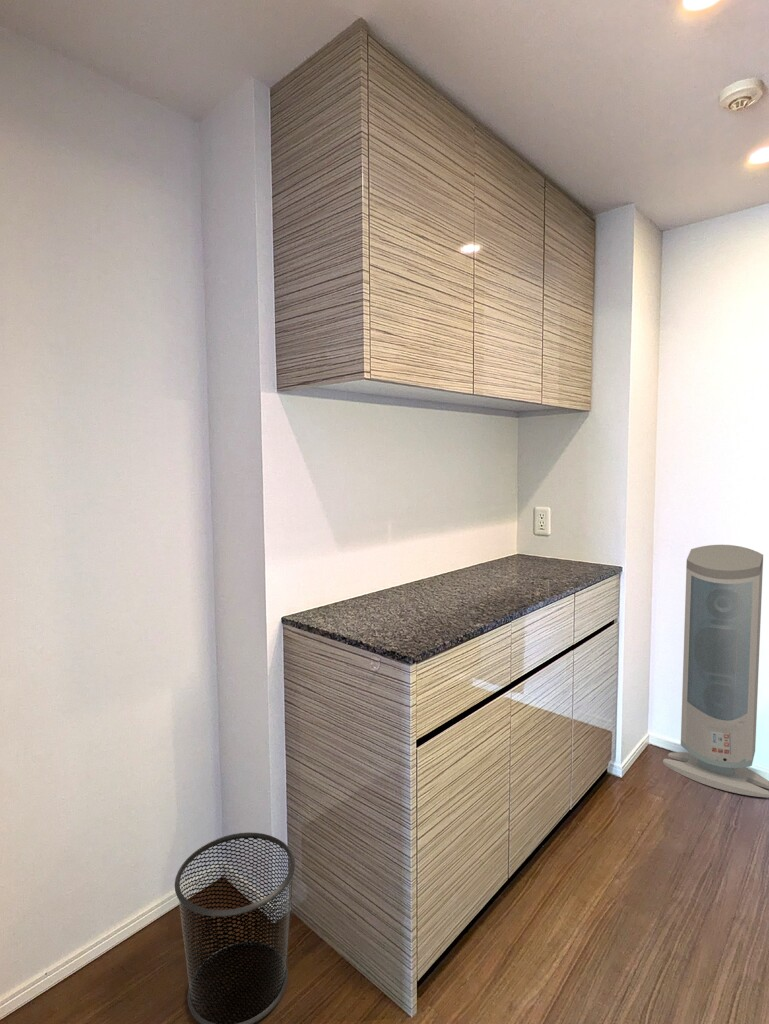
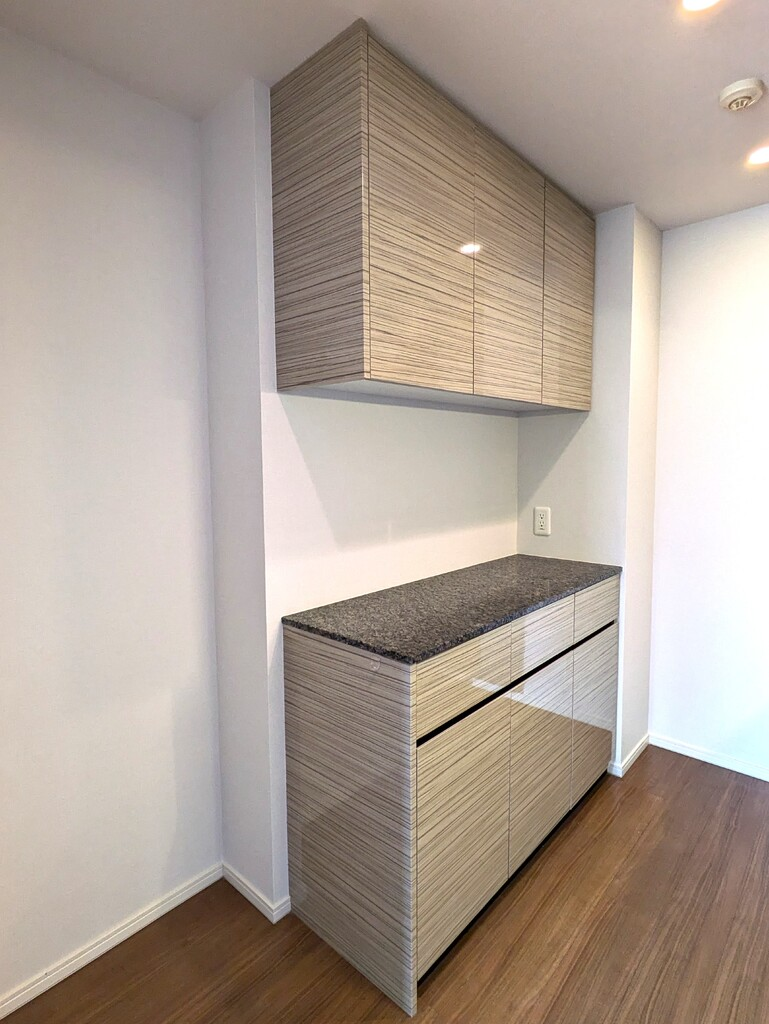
- waste bin (237, 926)
- air purifier (720, 662)
